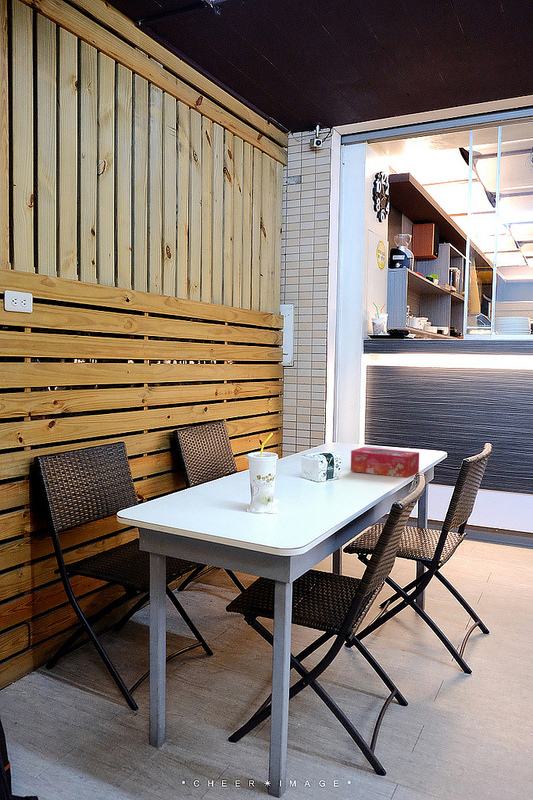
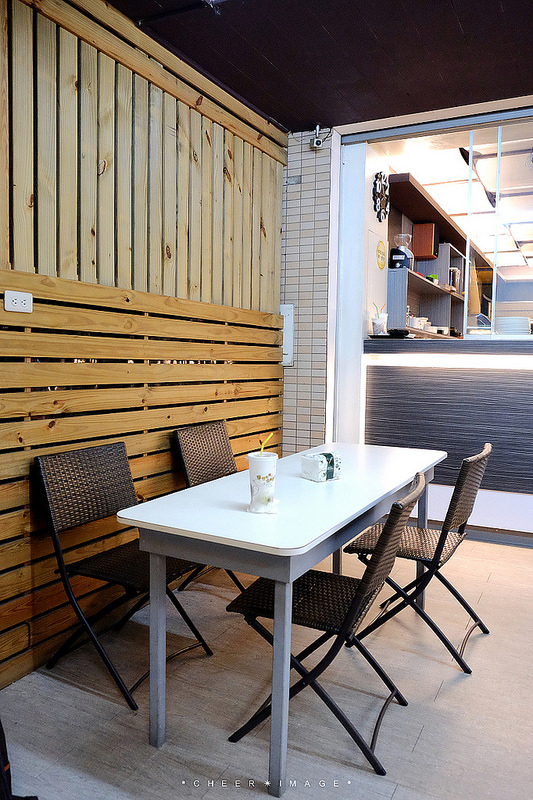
- tissue box (384, 461)
